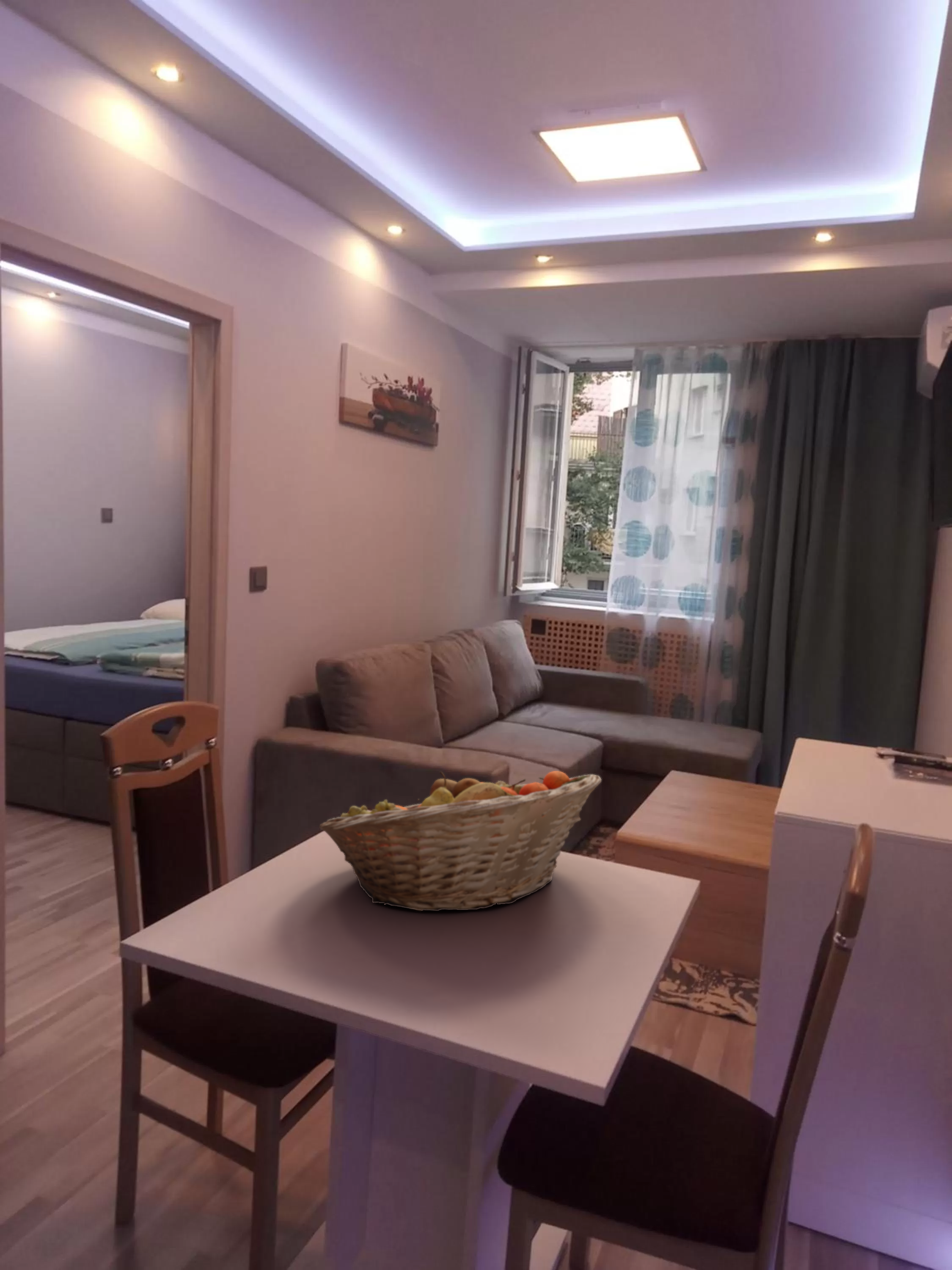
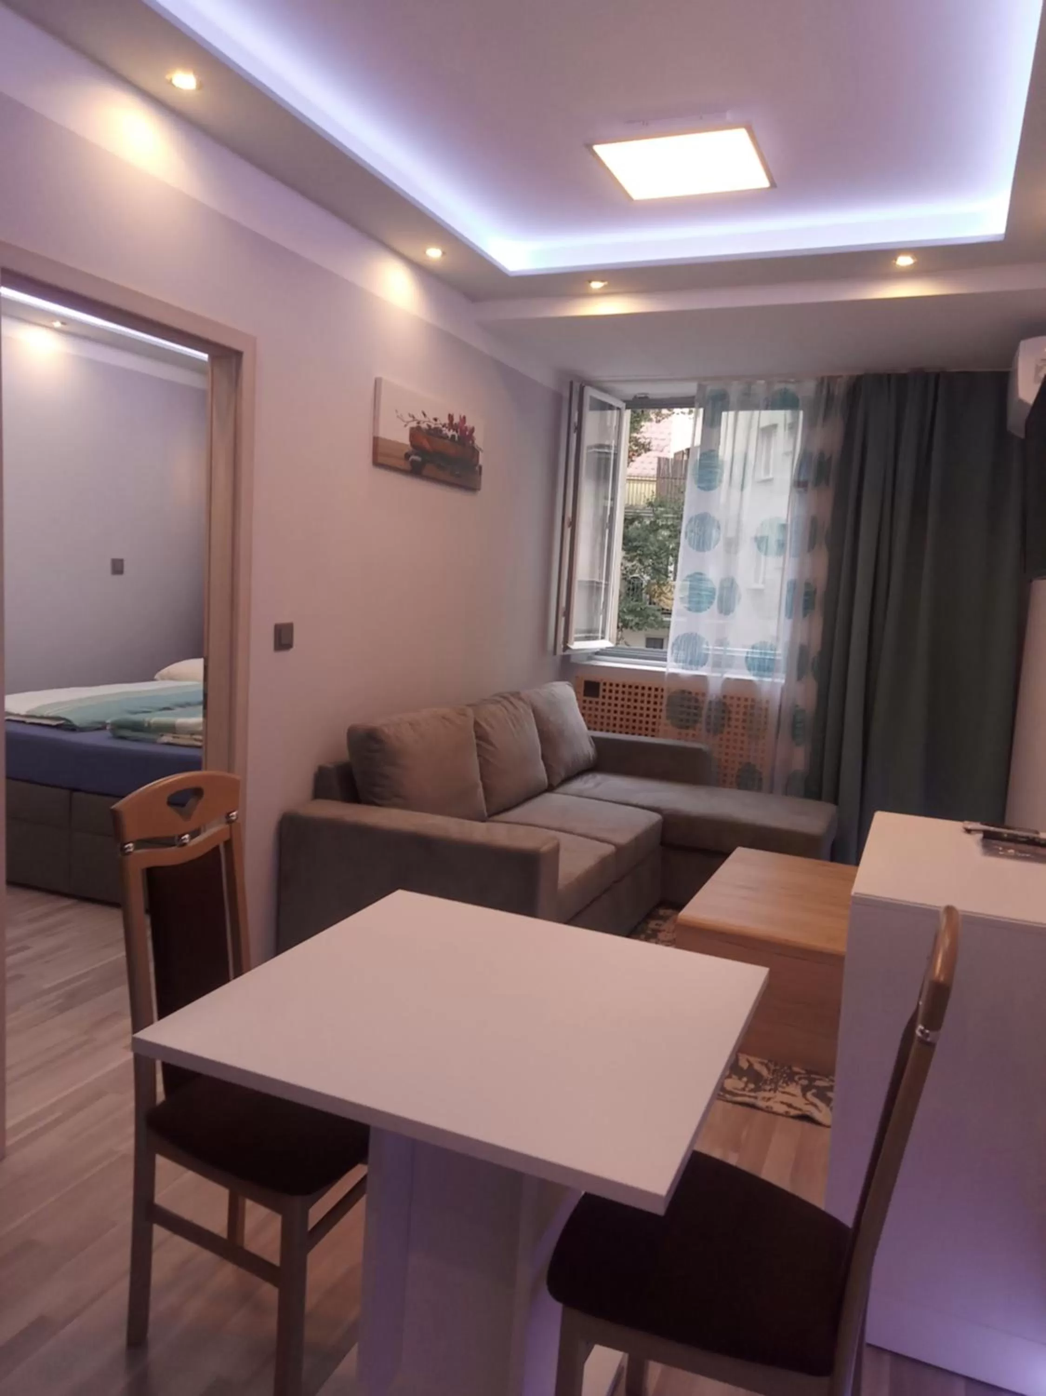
- fruit basket (465, 824)
